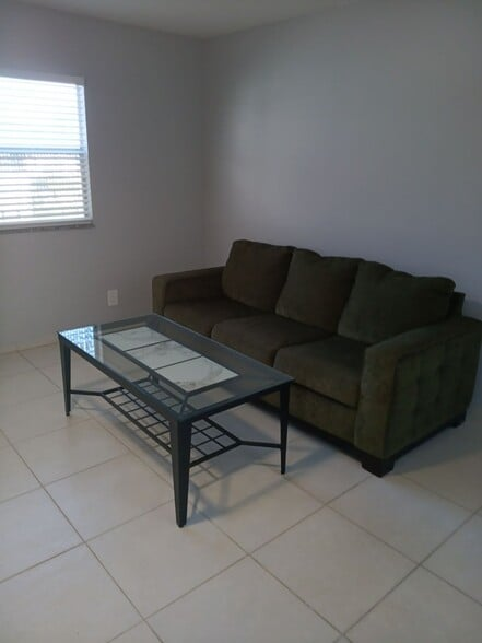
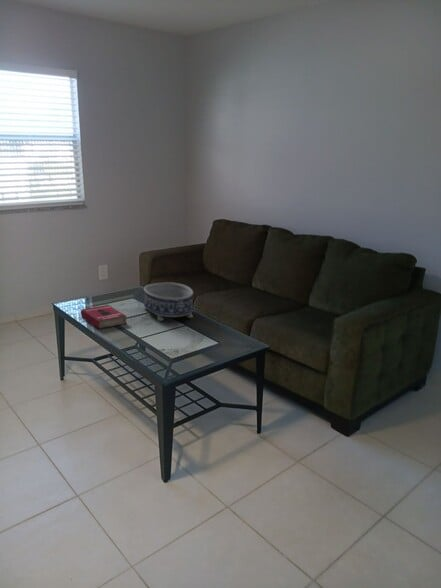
+ book (103, 316)
+ decorative bowl (168, 301)
